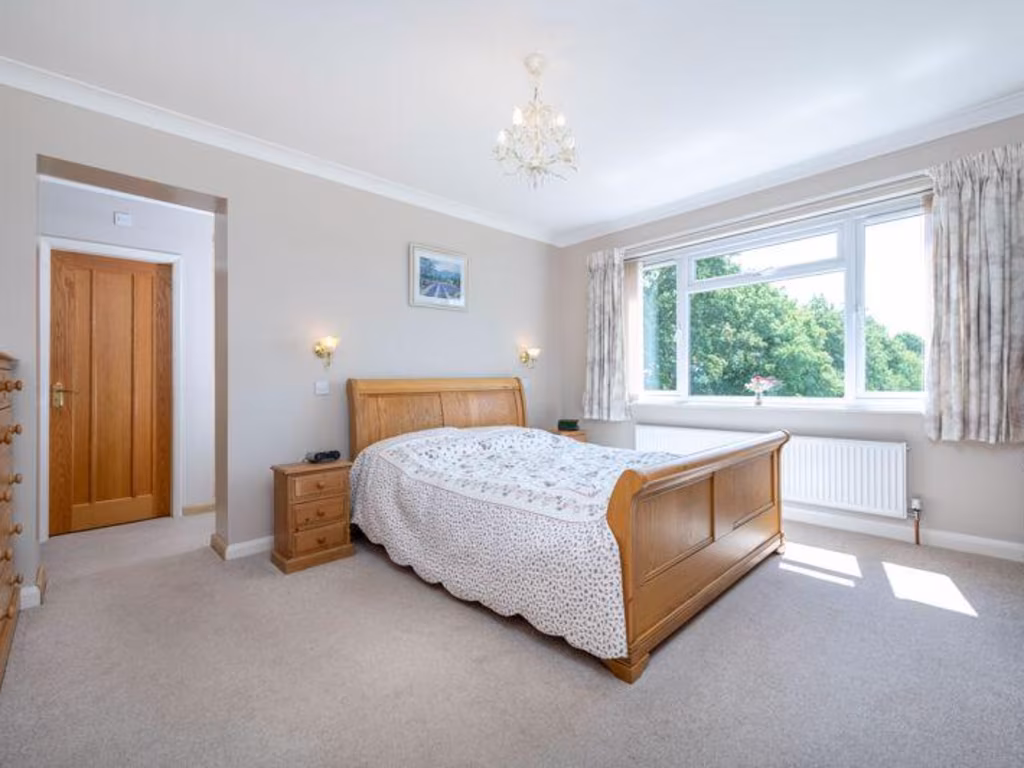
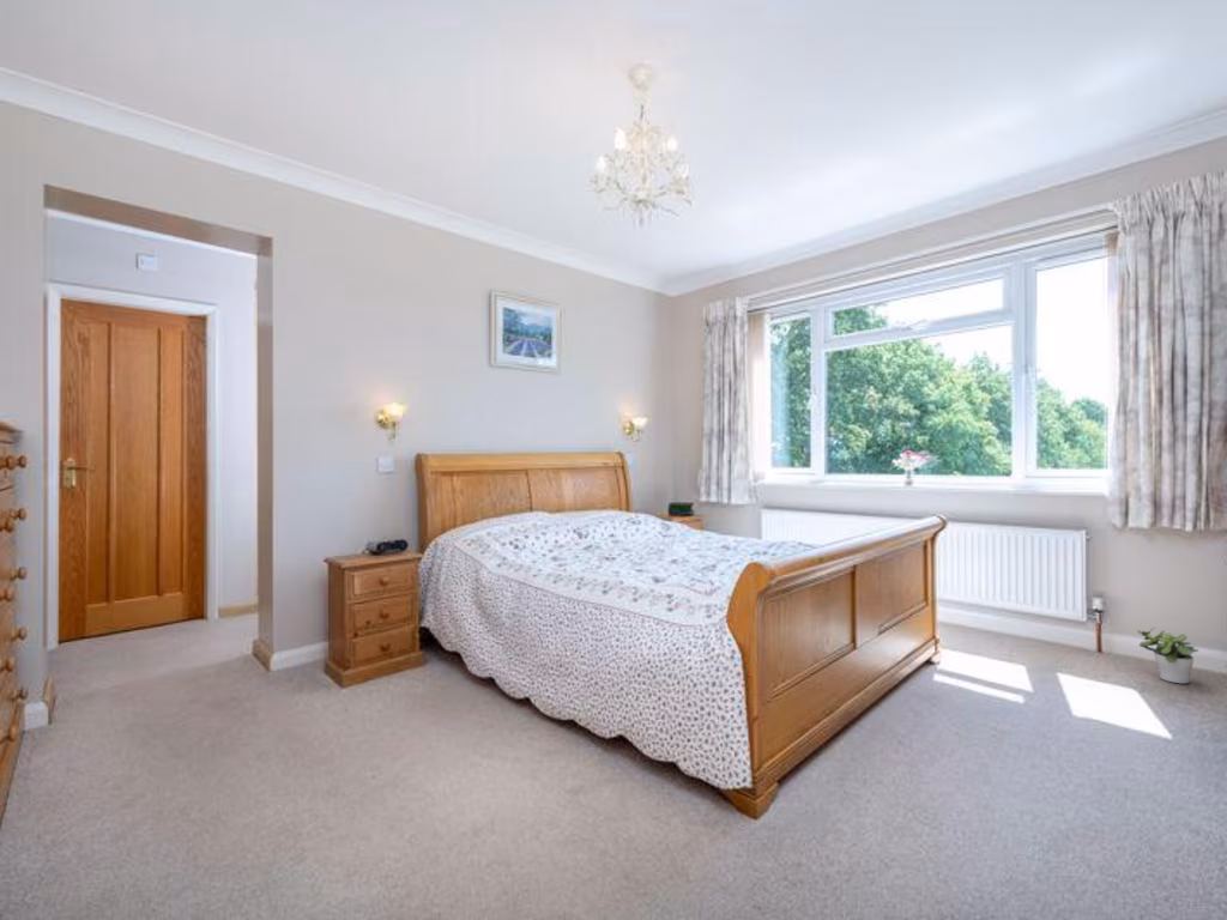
+ potted plant (1165, 654)
